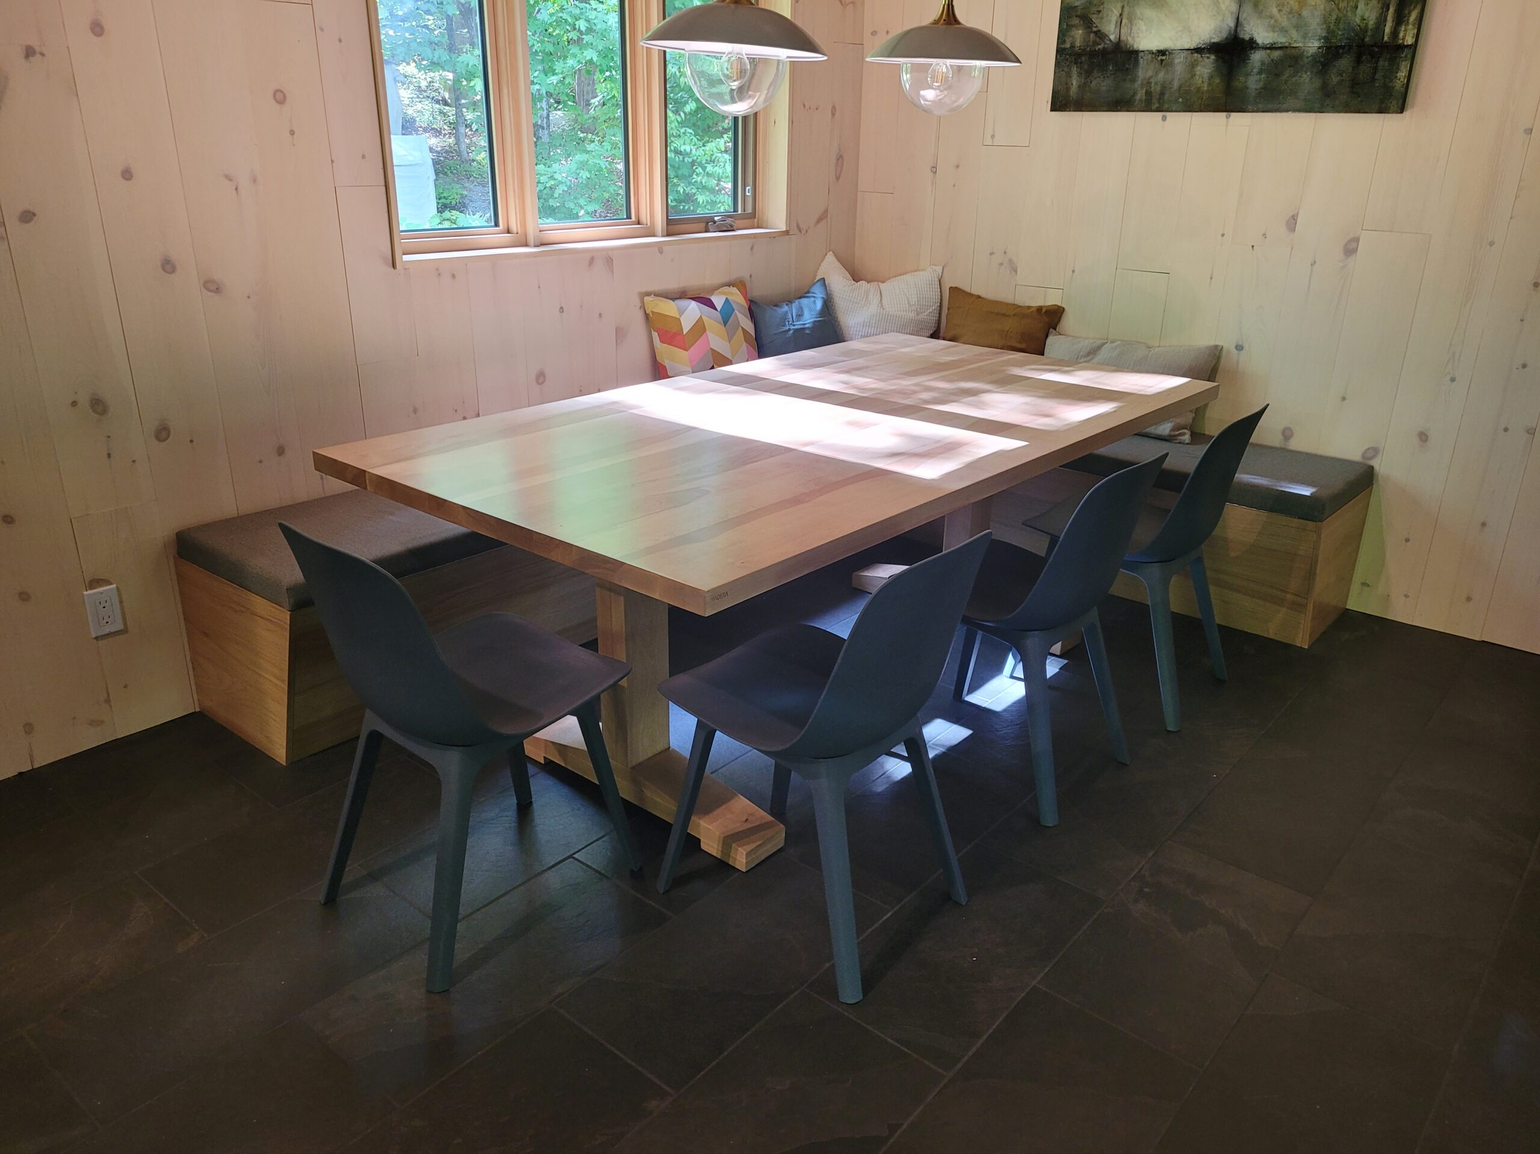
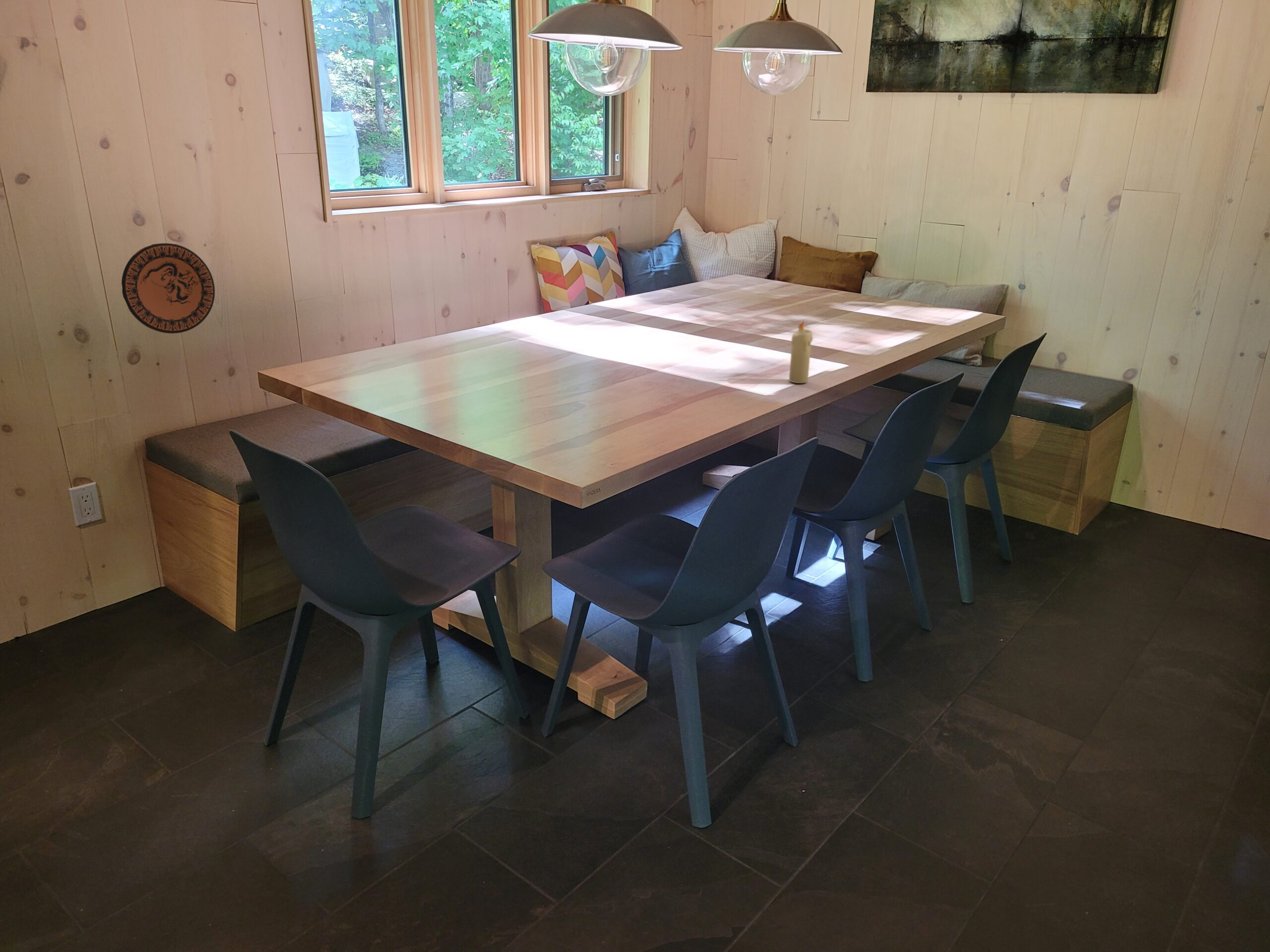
+ decorative plate (169, 289)
+ candle (801, 351)
